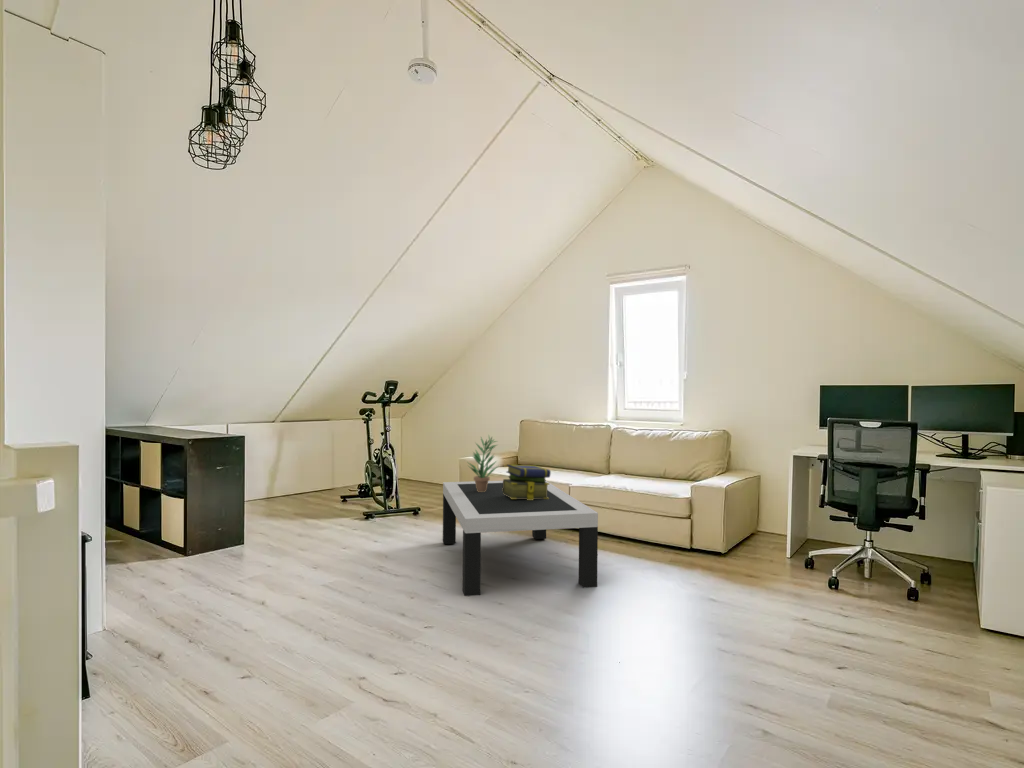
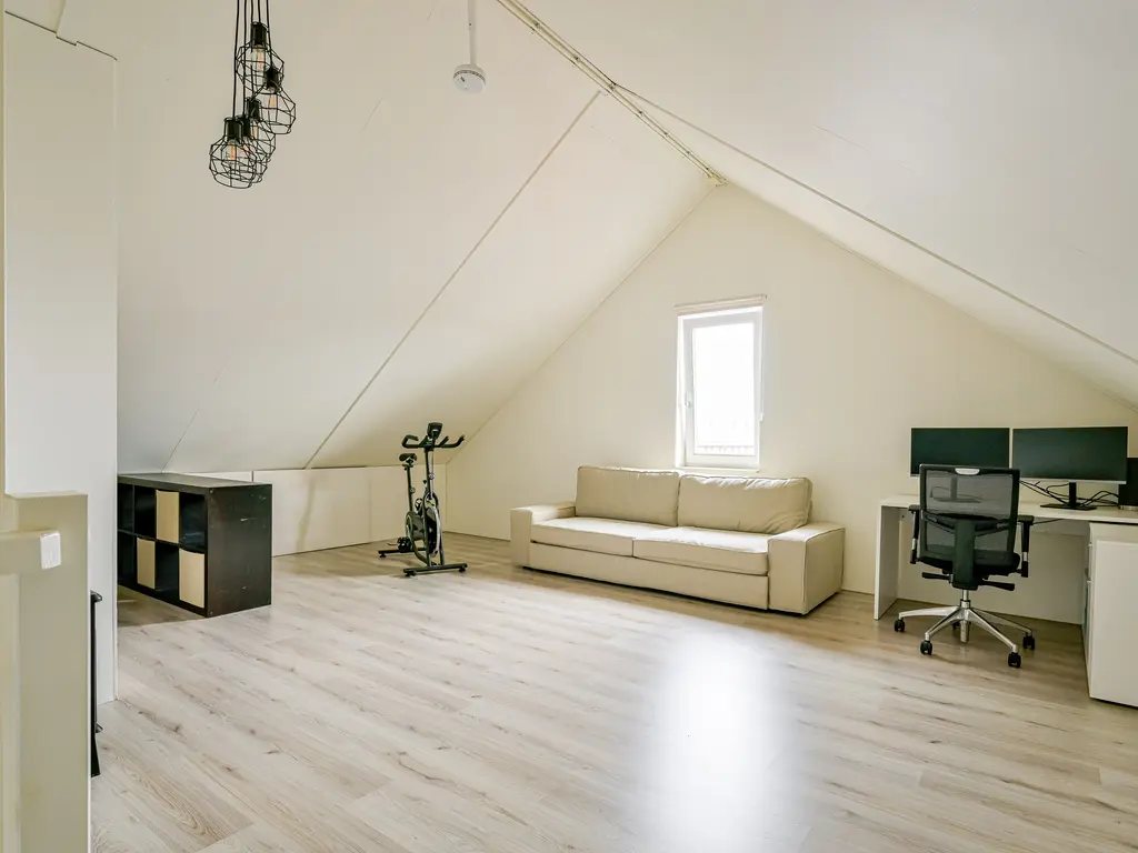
- coffee table (510, 528)
- stack of books (526, 480)
- potted plant (483, 462)
